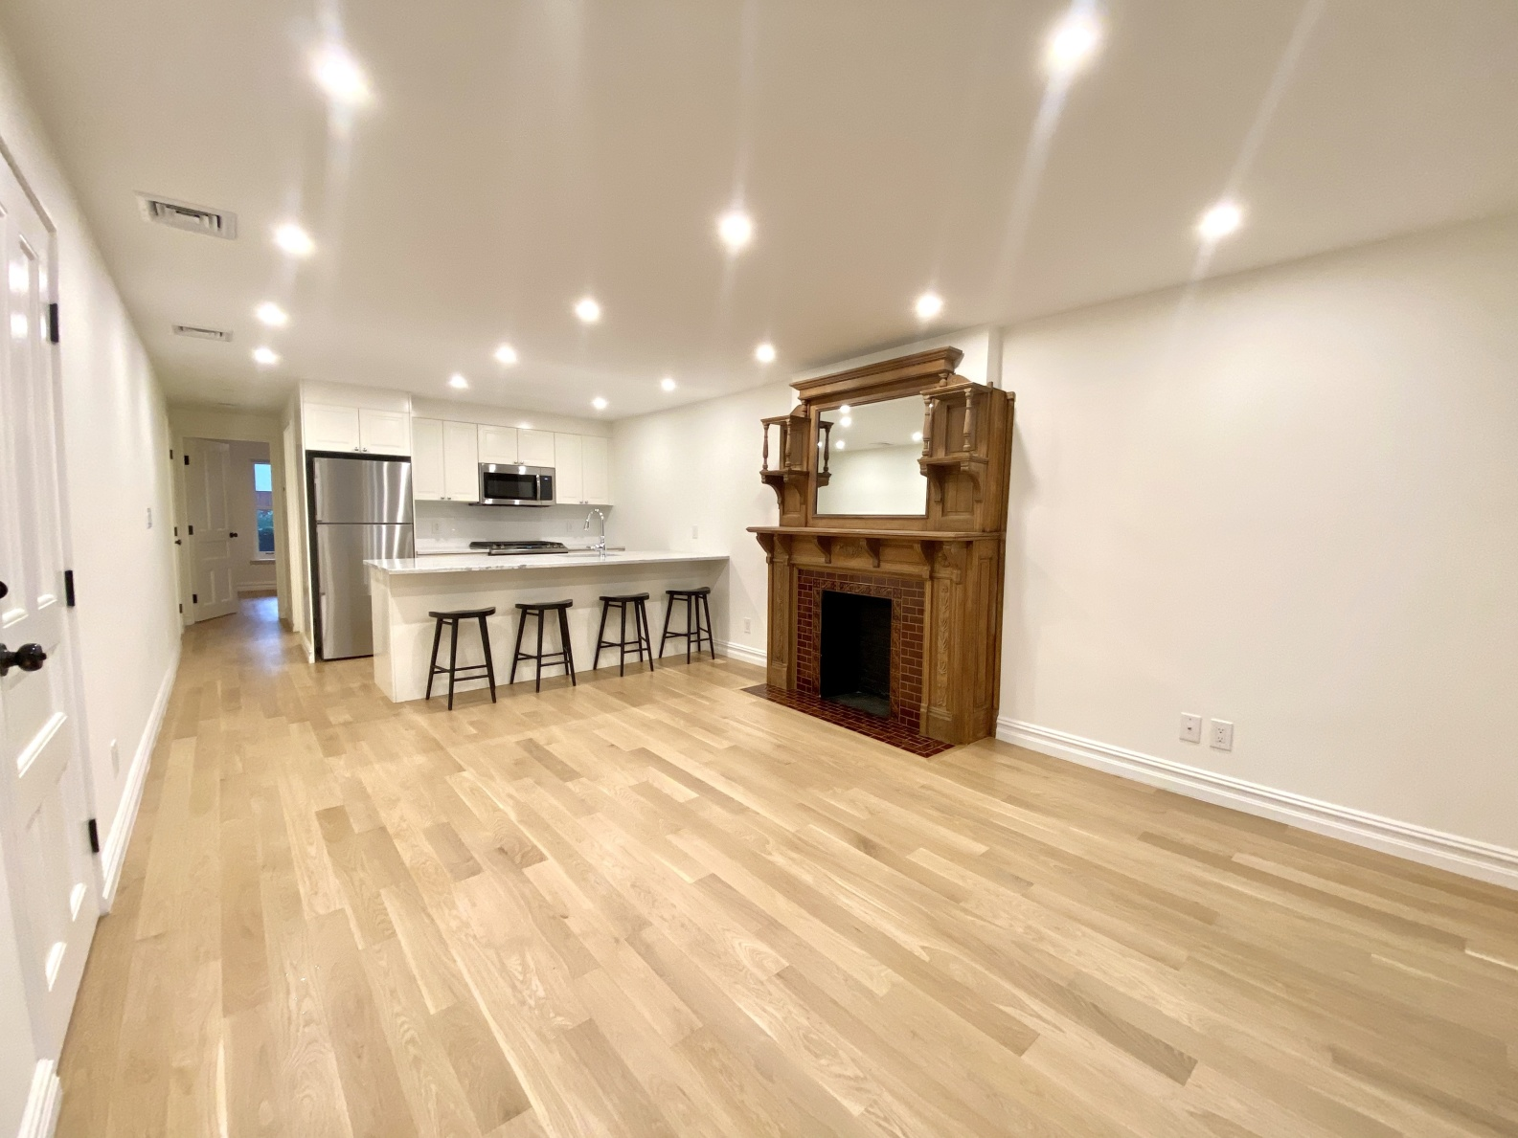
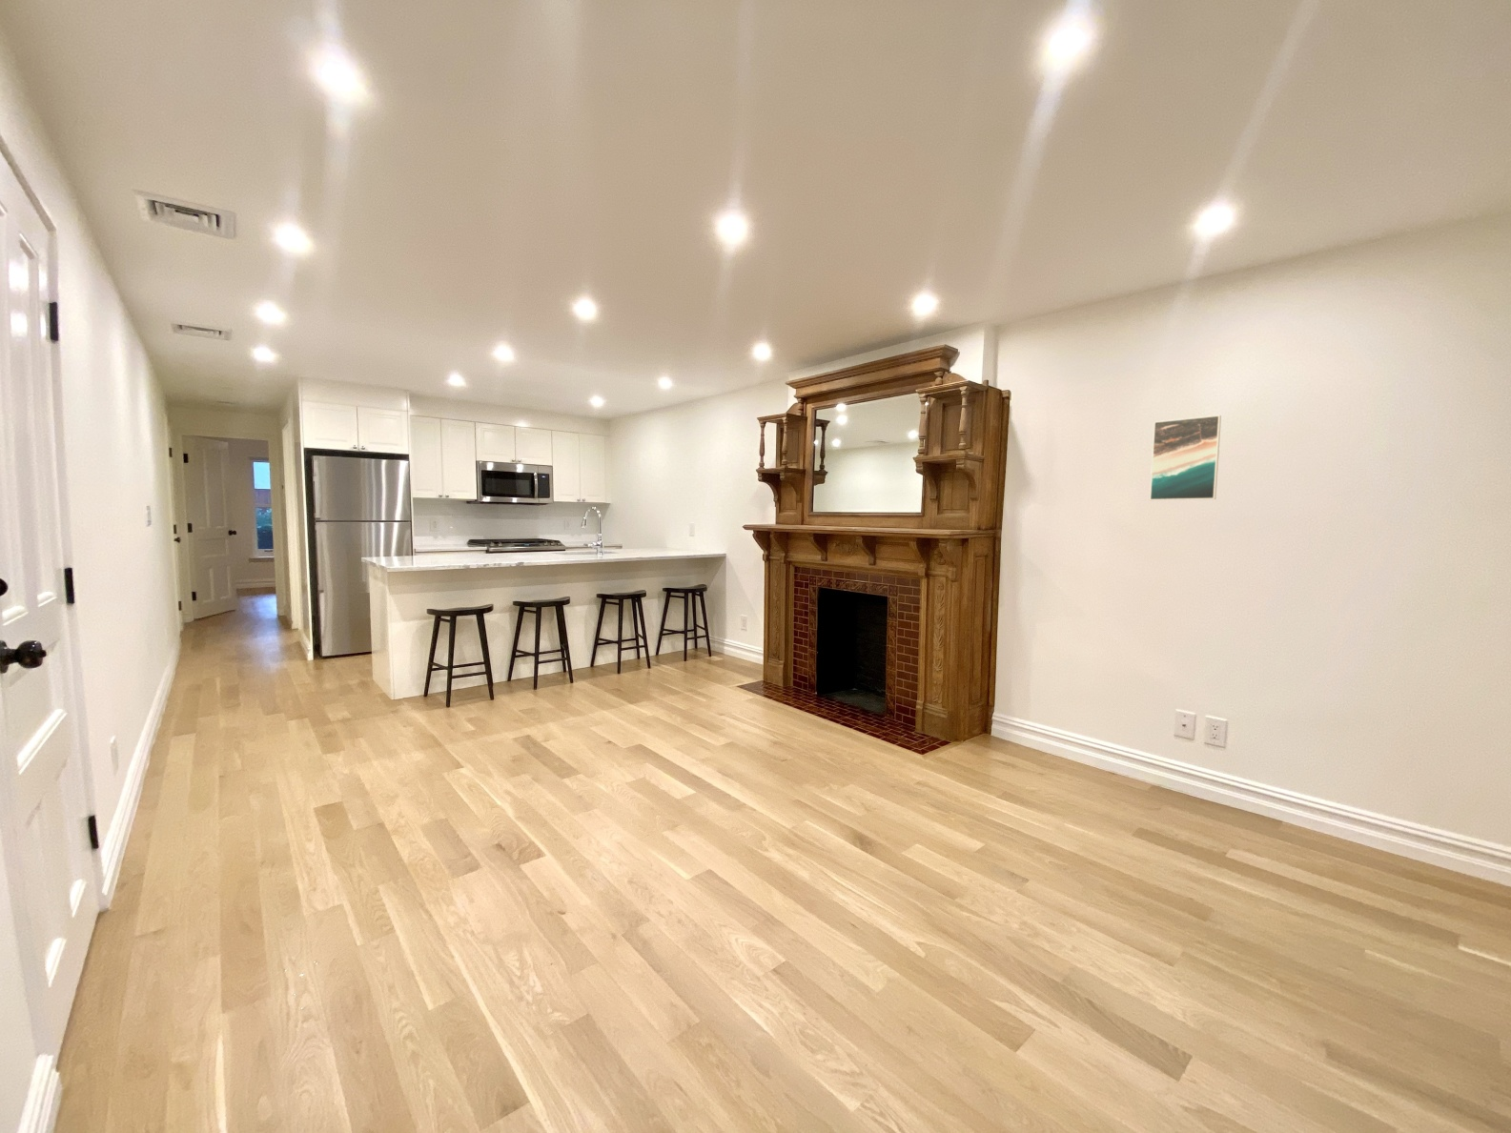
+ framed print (1184, 459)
